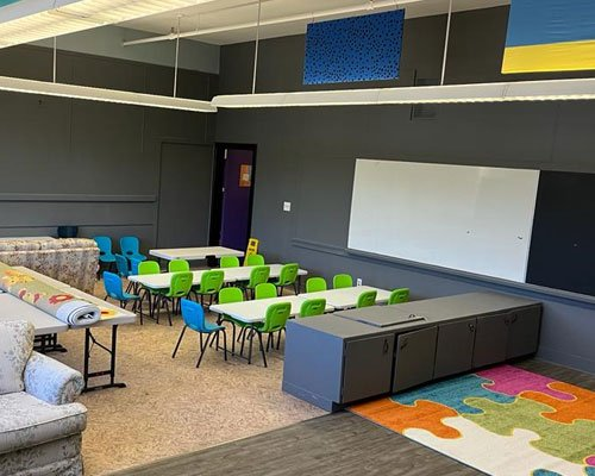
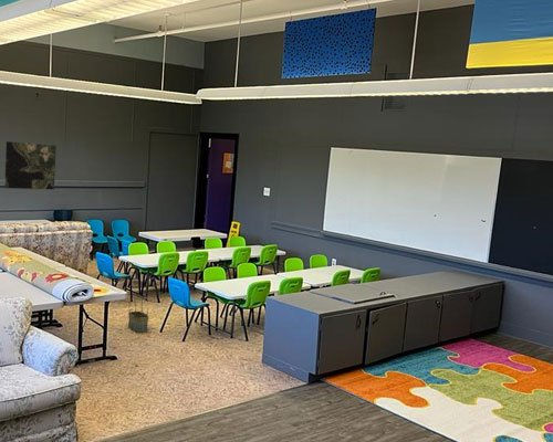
+ map (31, 166)
+ basket (138, 313)
